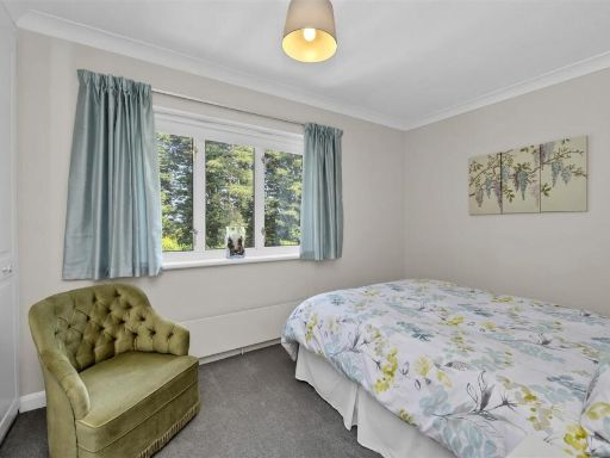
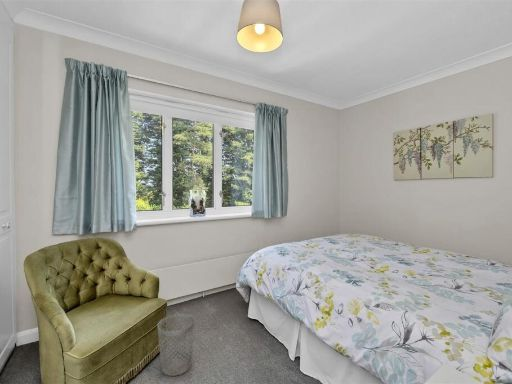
+ wastebasket (176, 344)
